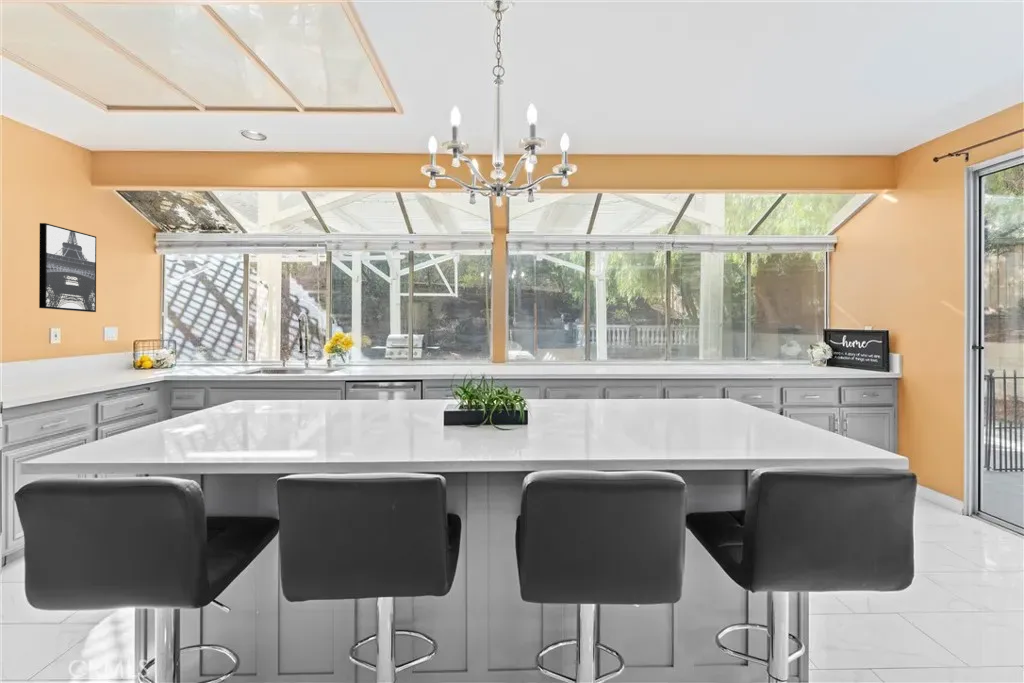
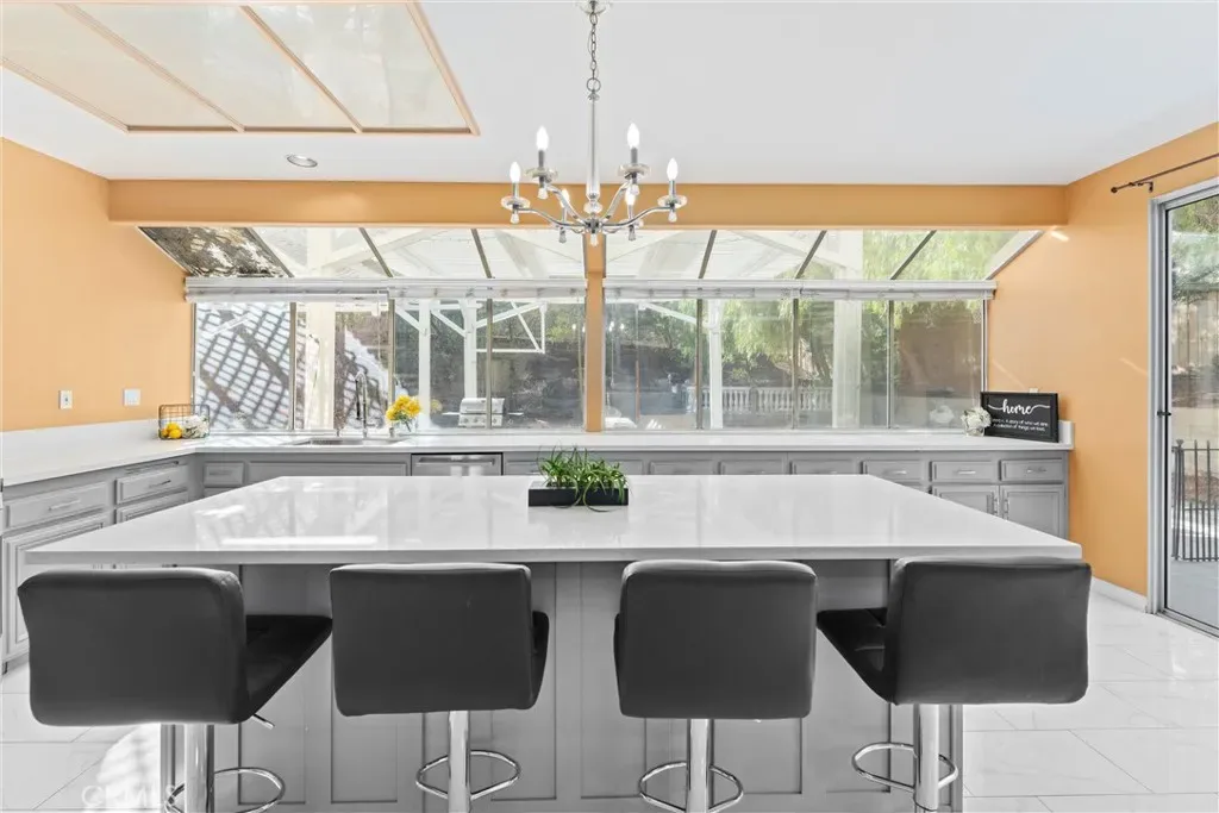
- wall art (69, 270)
